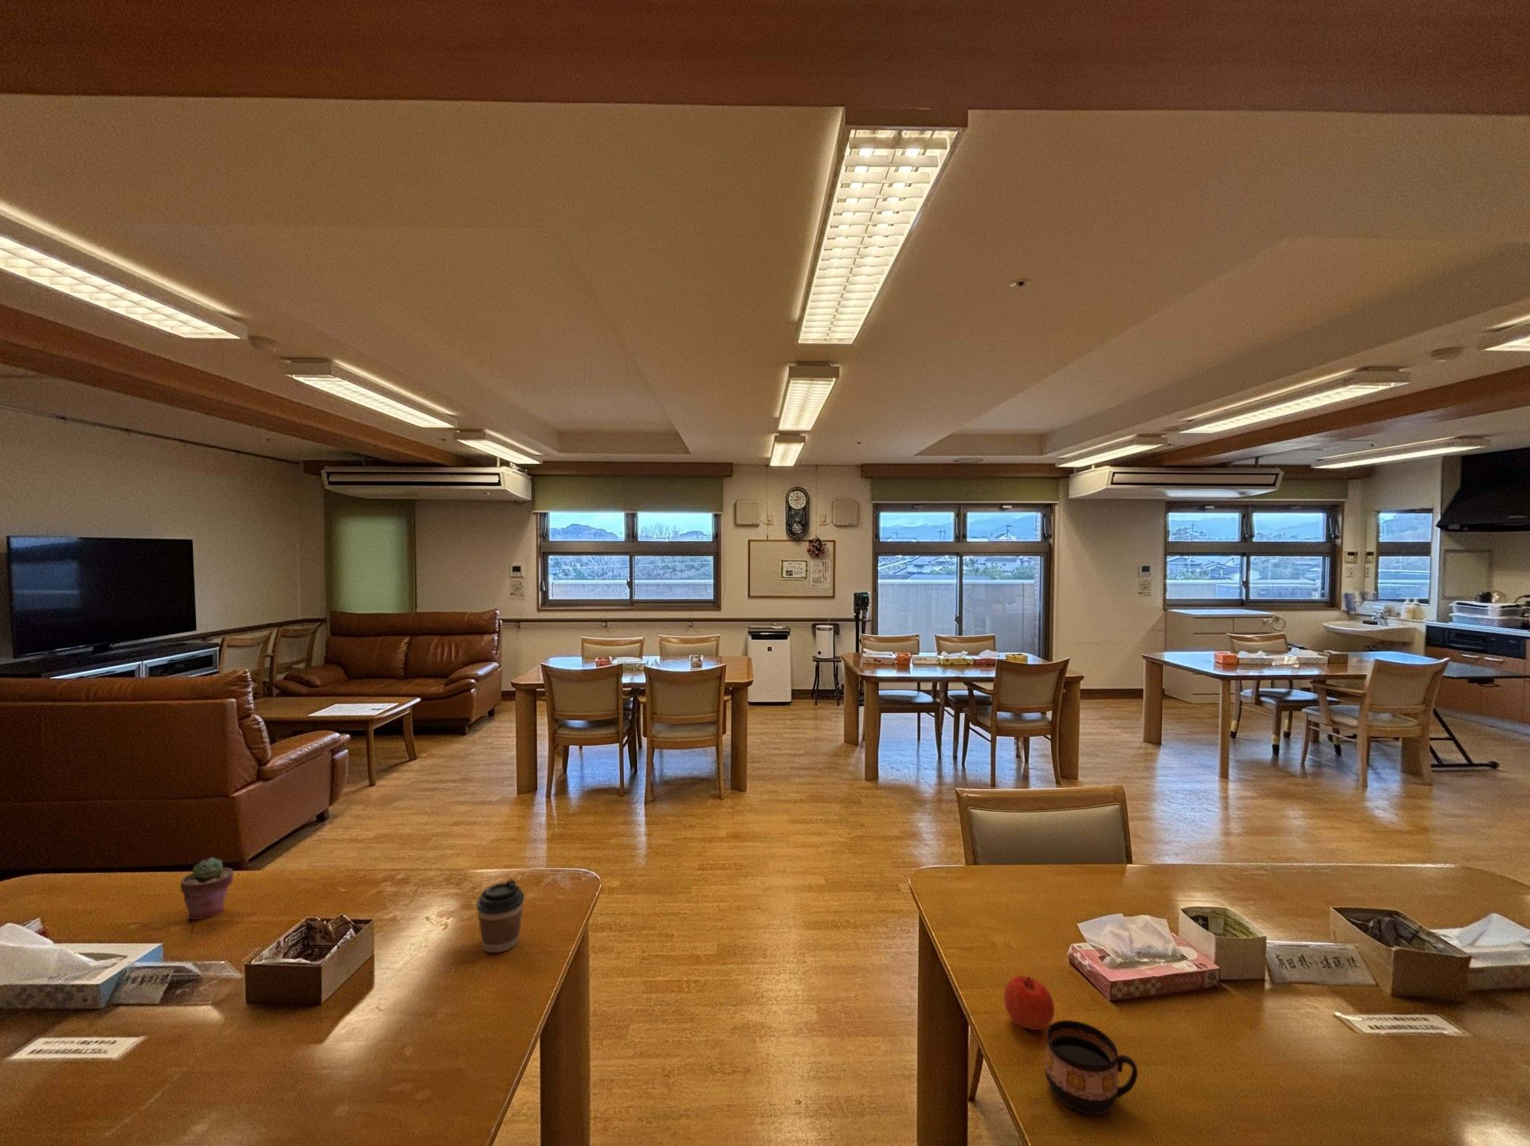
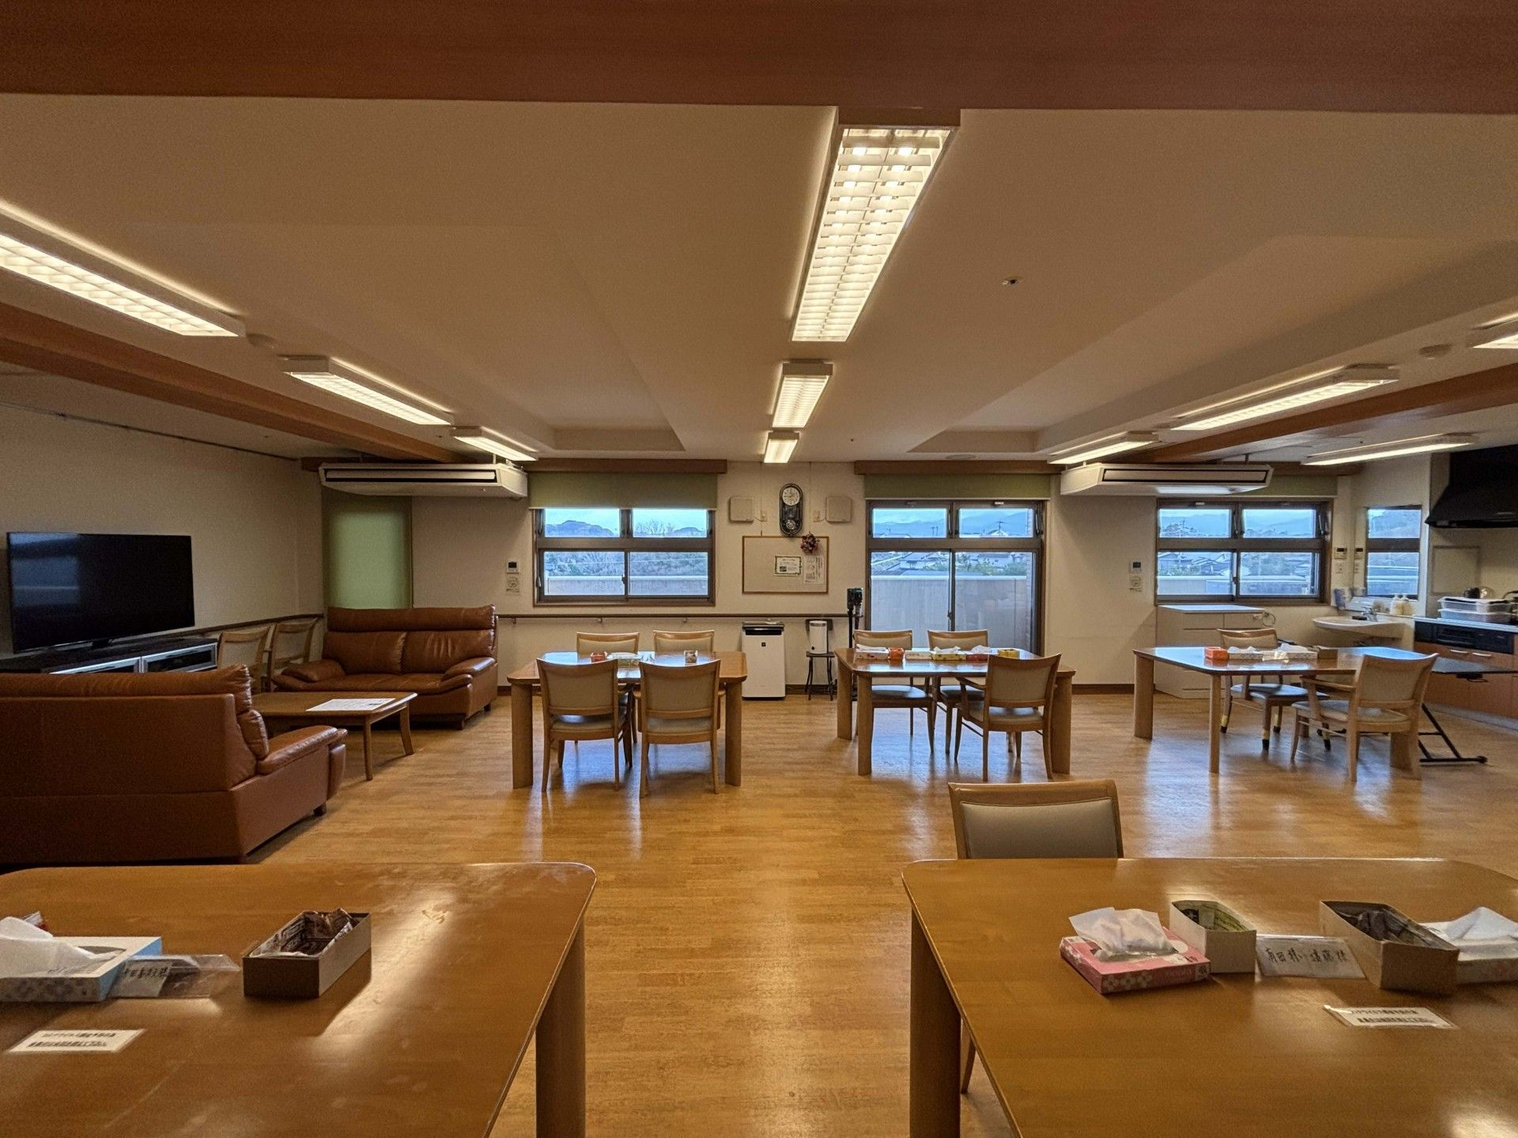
- coffee cup (500, 914)
- cup (1084, 1070)
- apple (1028, 999)
- potted succulent (207, 886)
